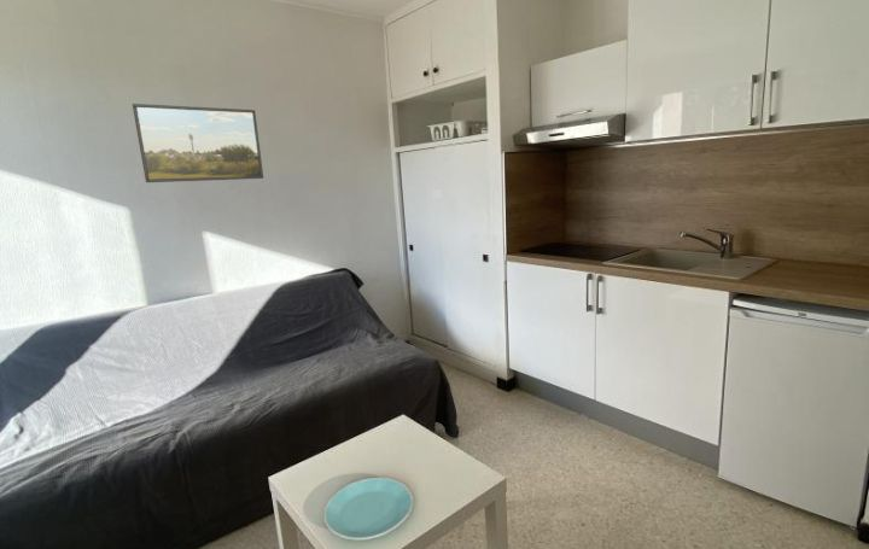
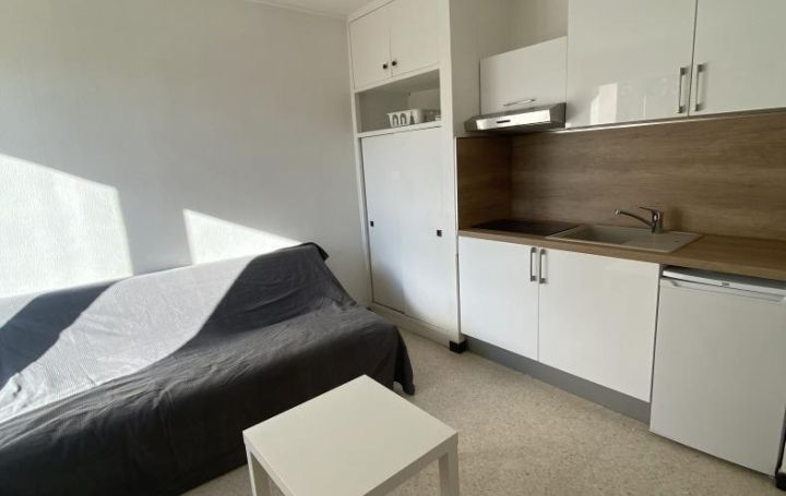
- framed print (203, 144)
- plate (368, 509)
